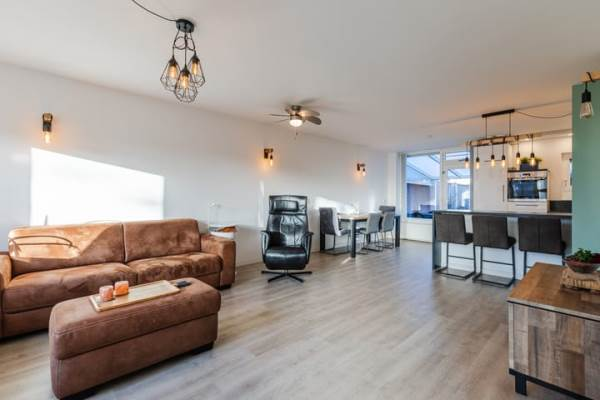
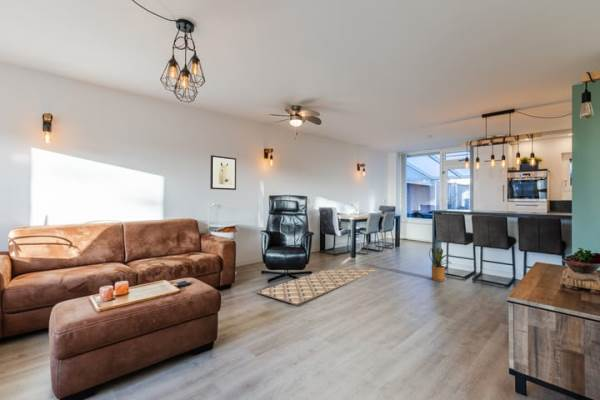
+ rug (330, 277)
+ house plant (439, 263)
+ wall art (223, 173)
